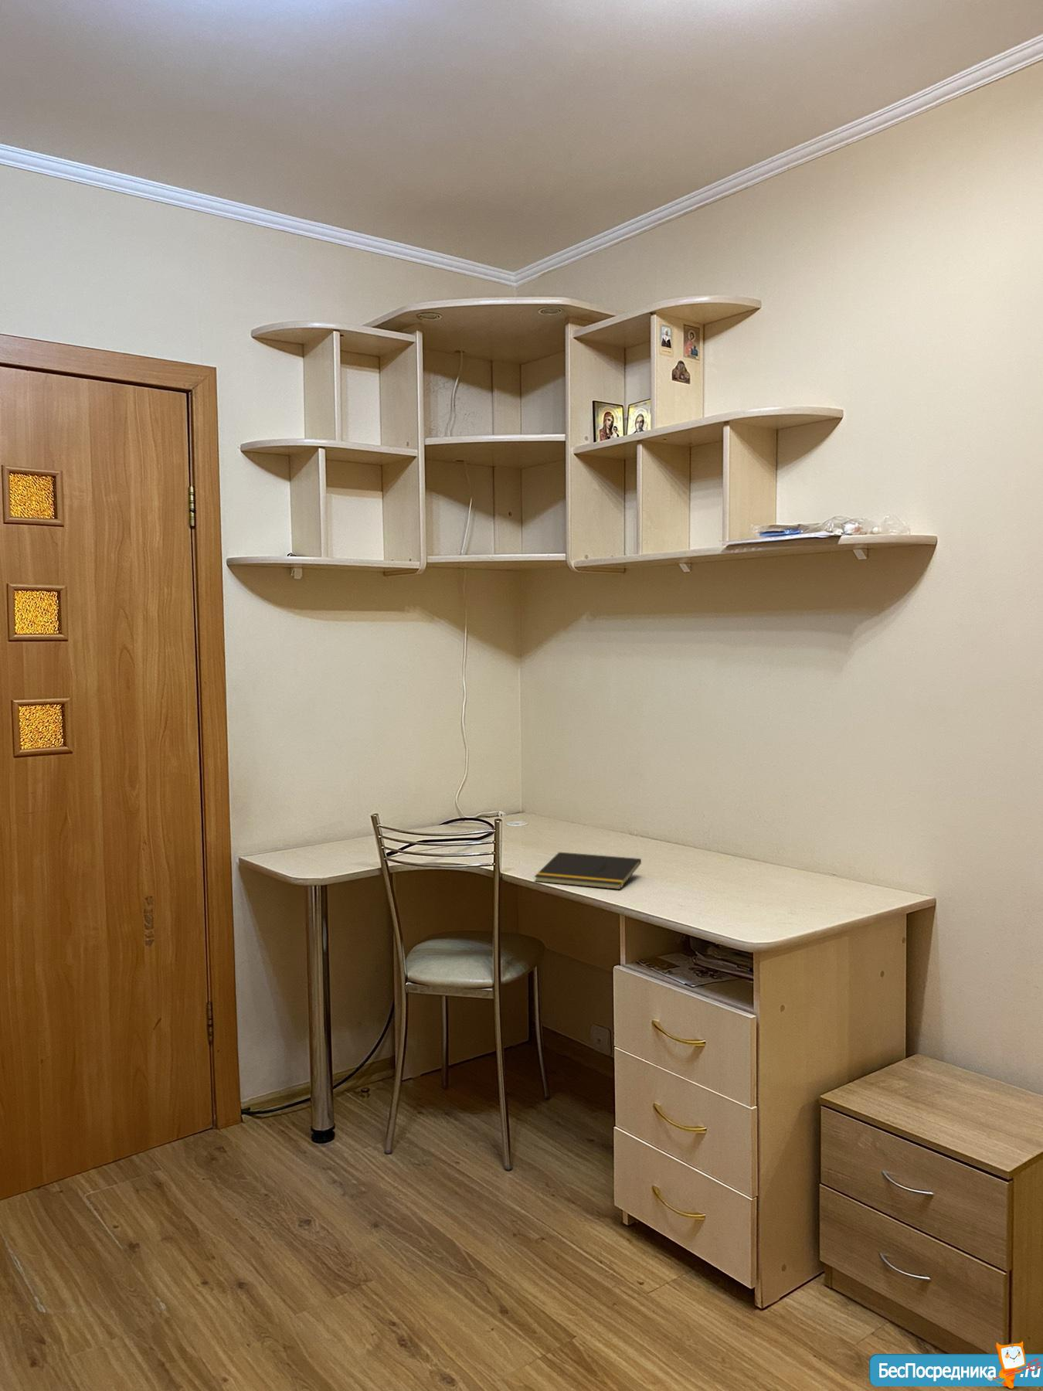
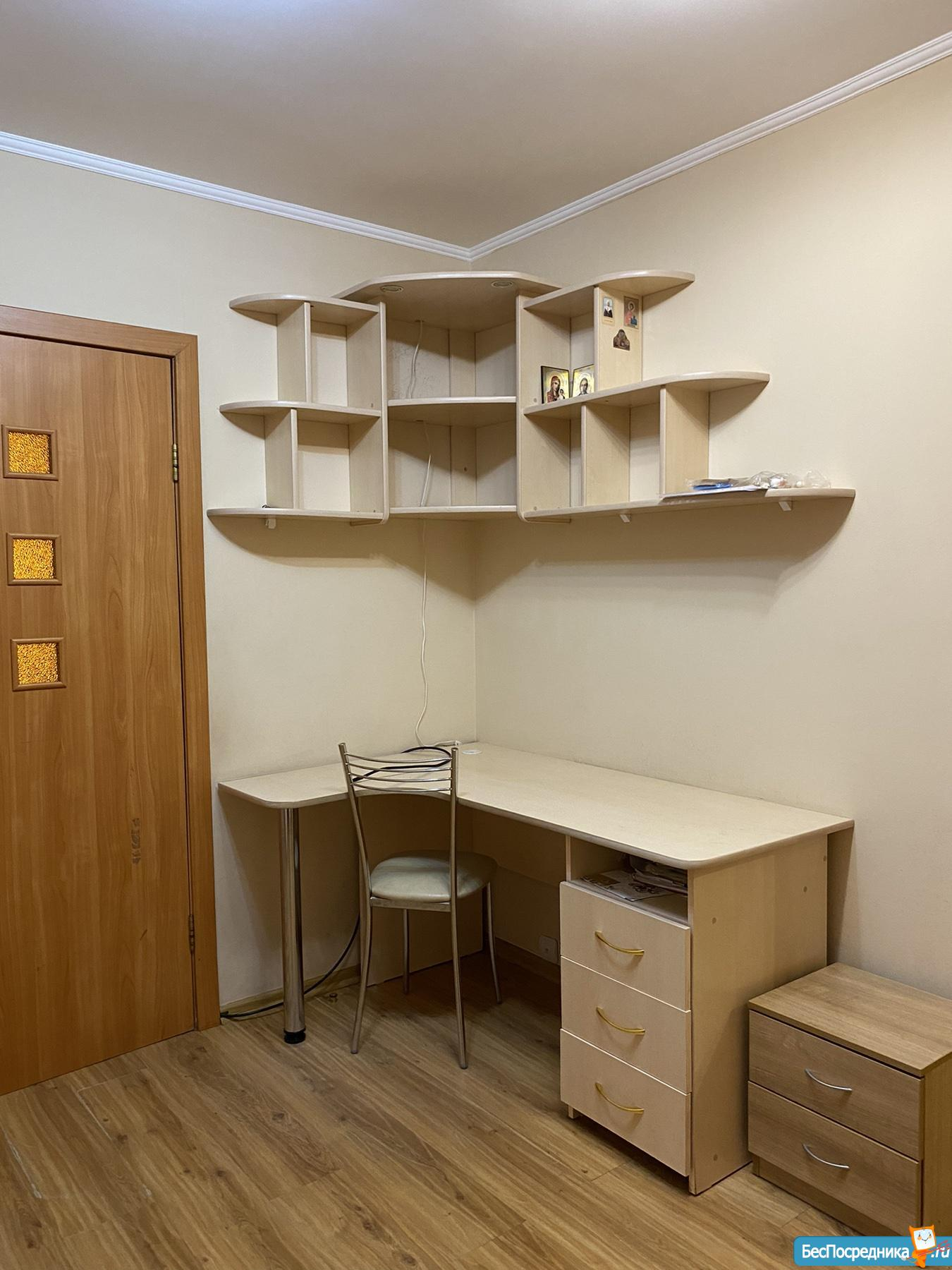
- notepad (588, 870)
